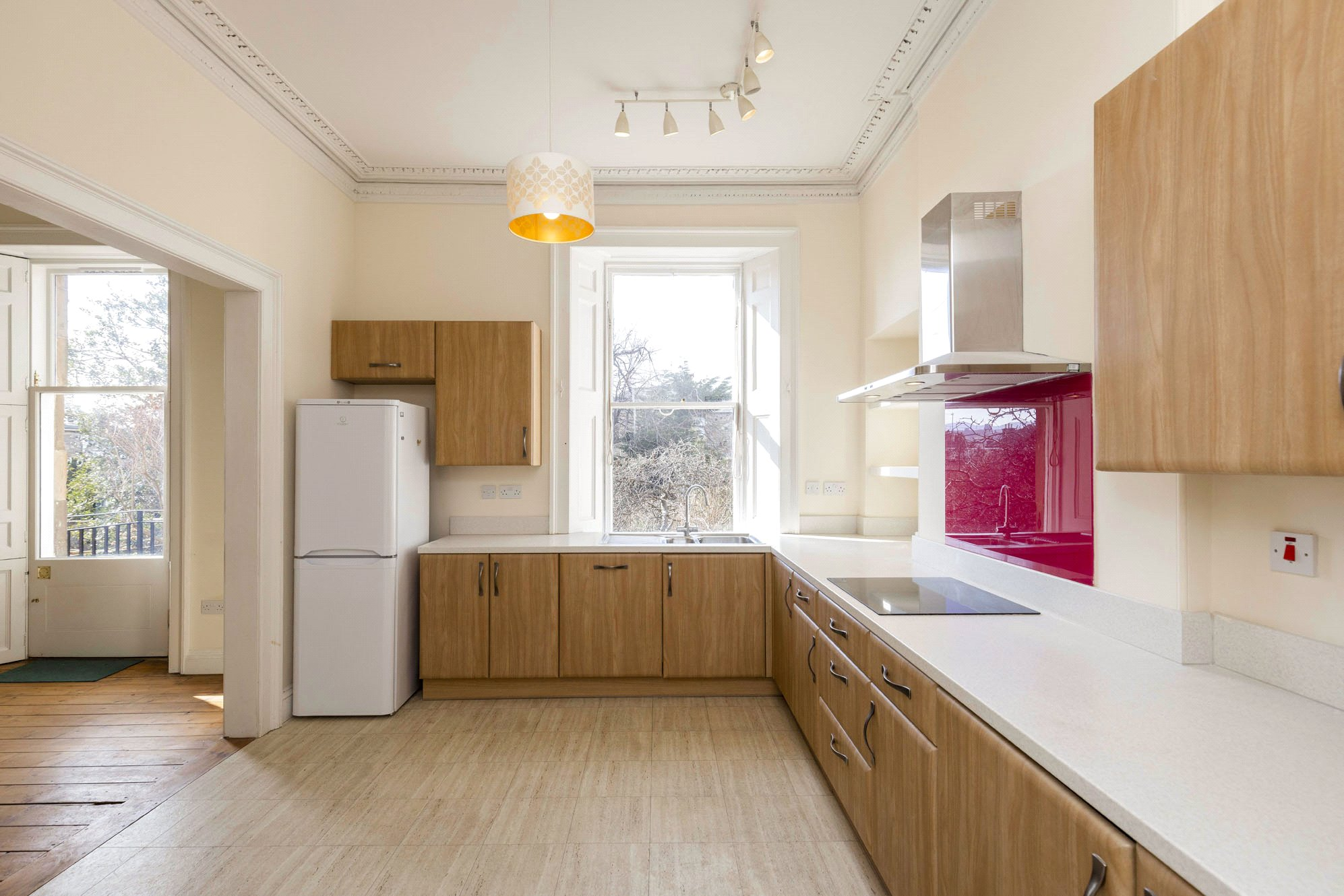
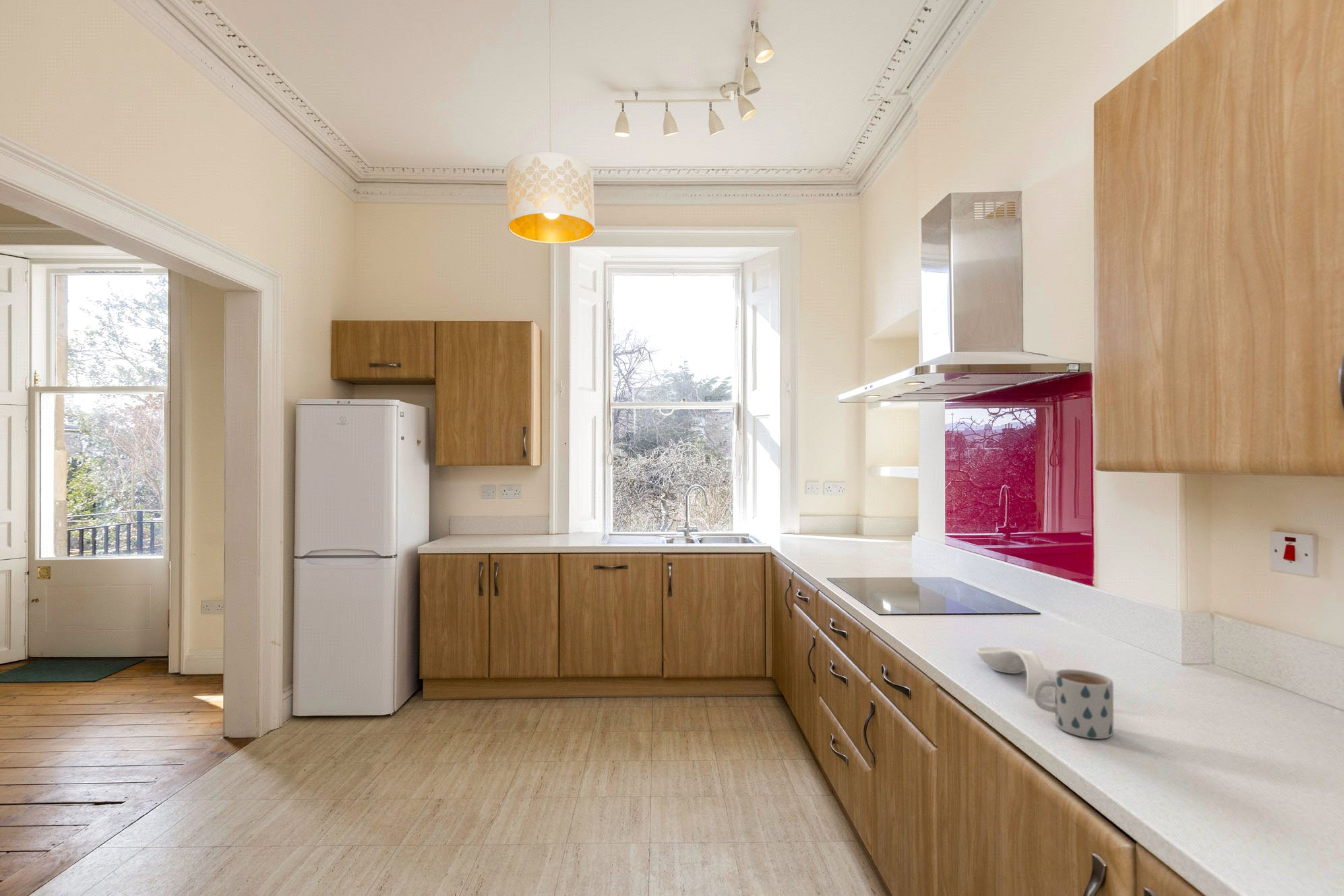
+ spoon rest (1016, 661)
+ mug (1072, 701)
